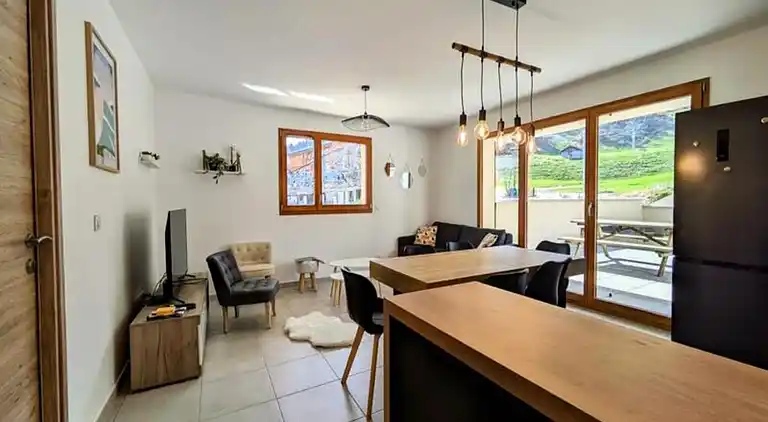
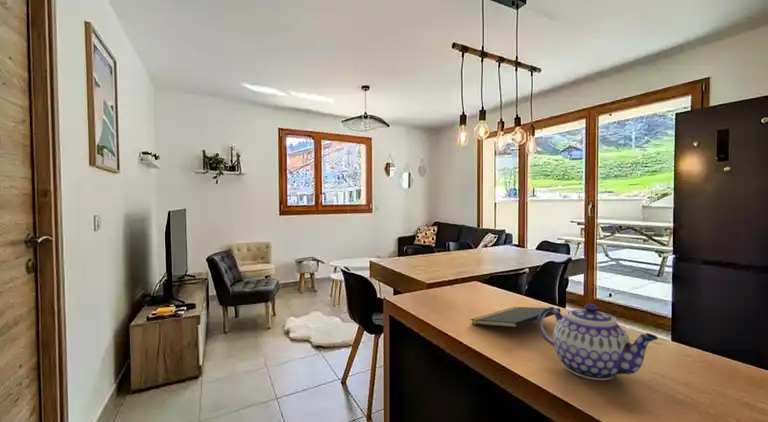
+ teapot (590, 337)
+ notepad (515, 316)
